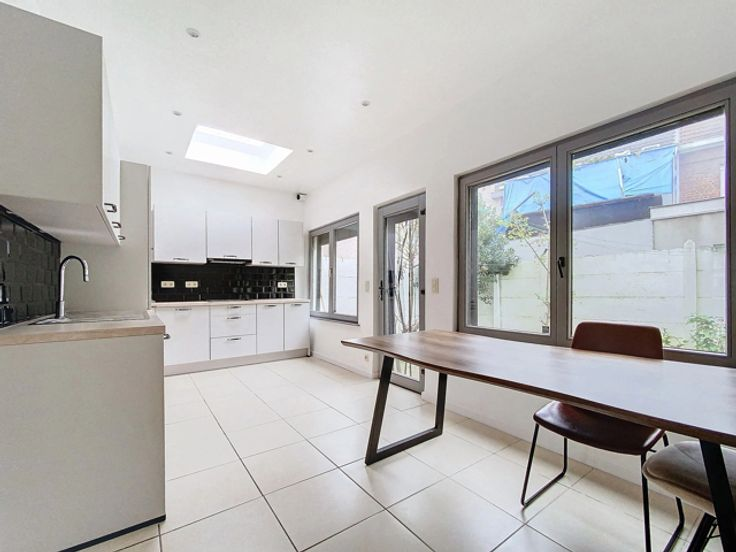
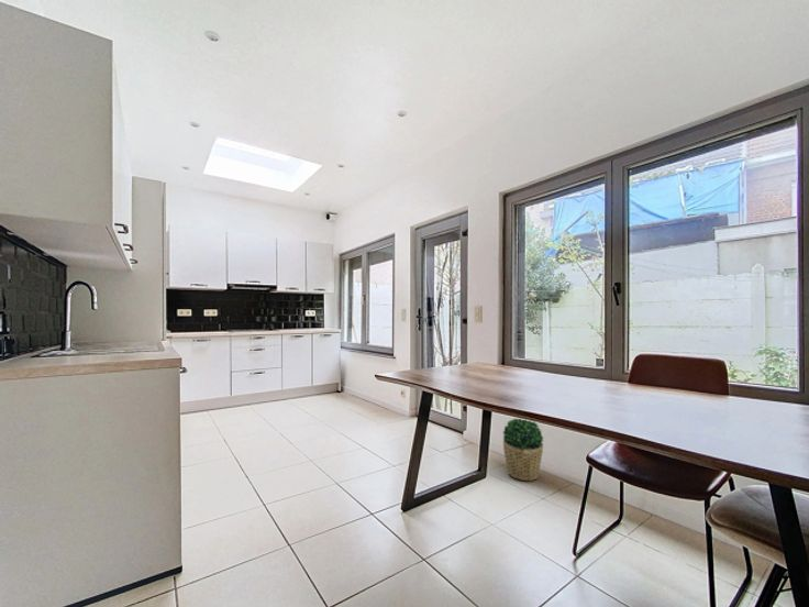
+ potted plant (522, 445)
